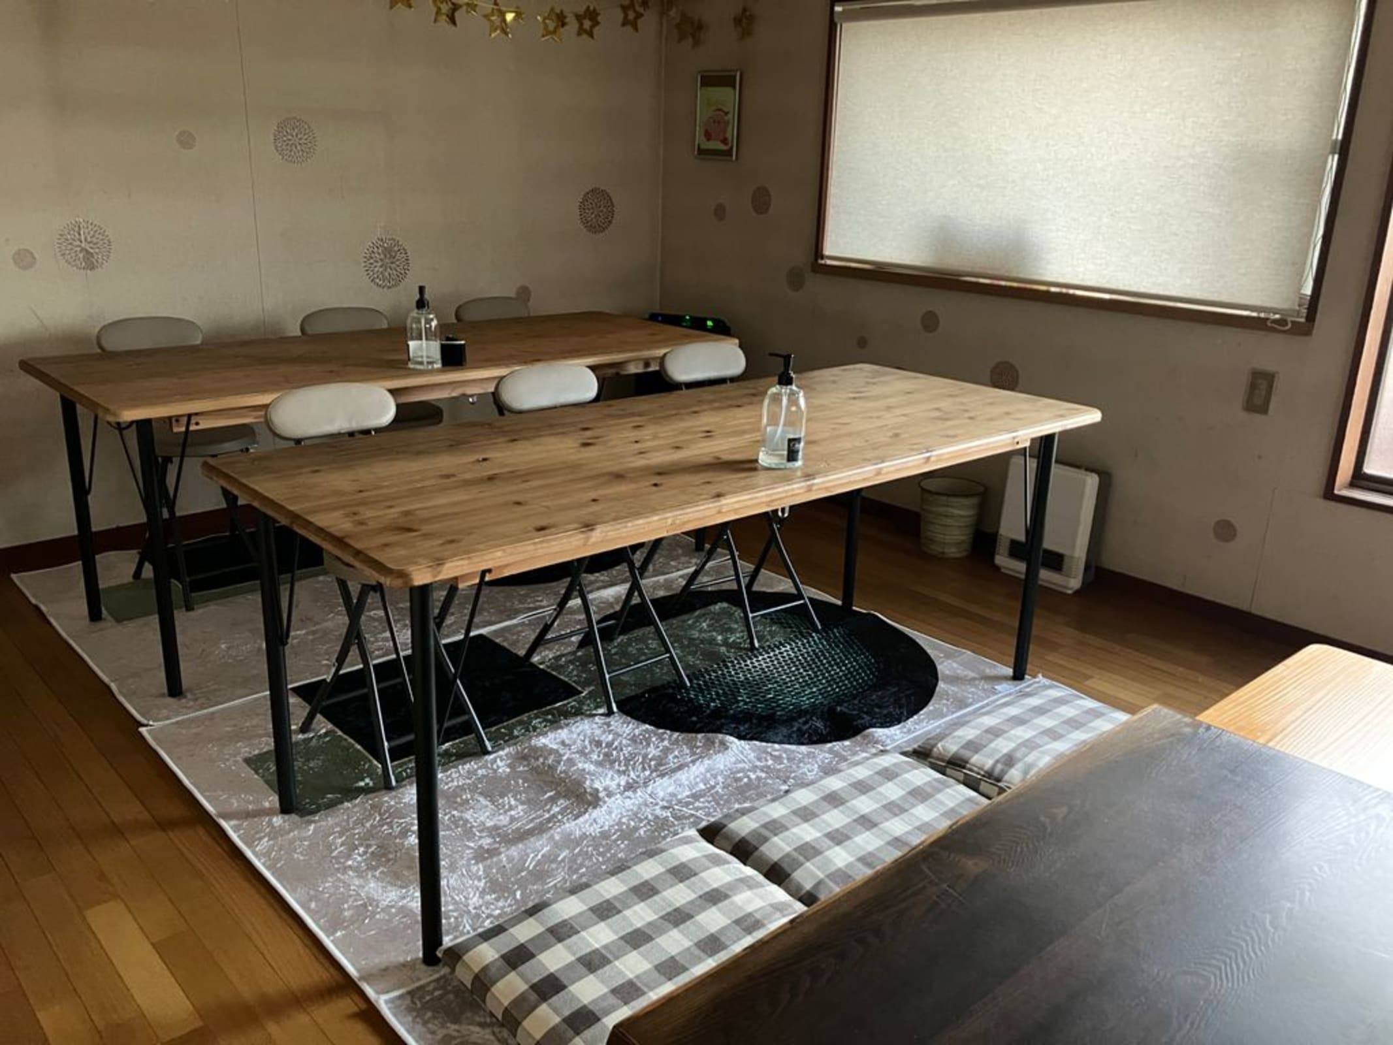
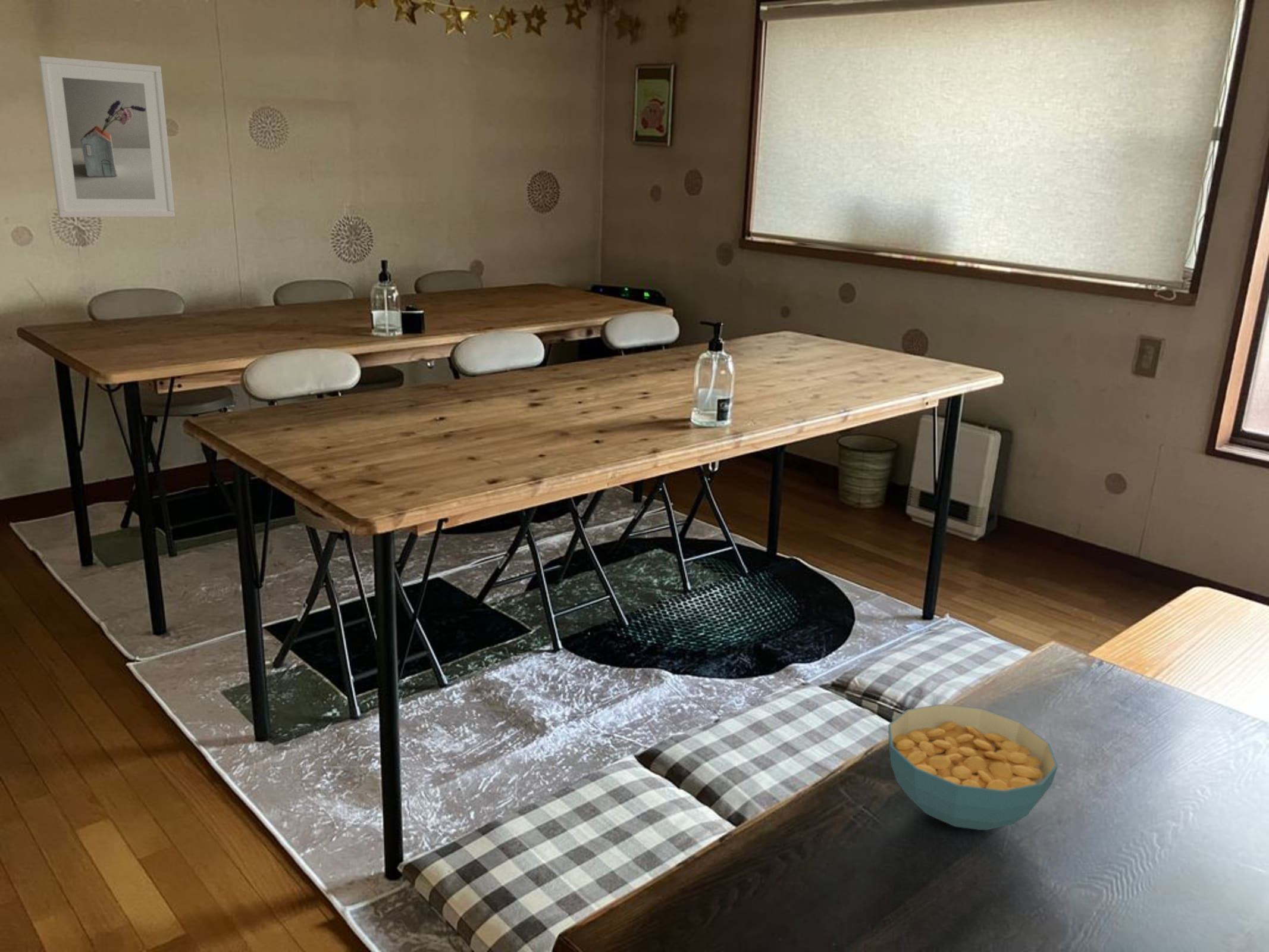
+ cereal bowl (966, 779)
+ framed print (110, 140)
